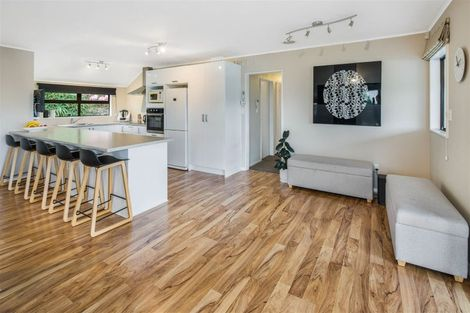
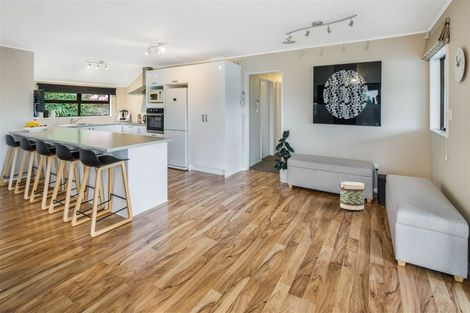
+ basket (351, 194)
